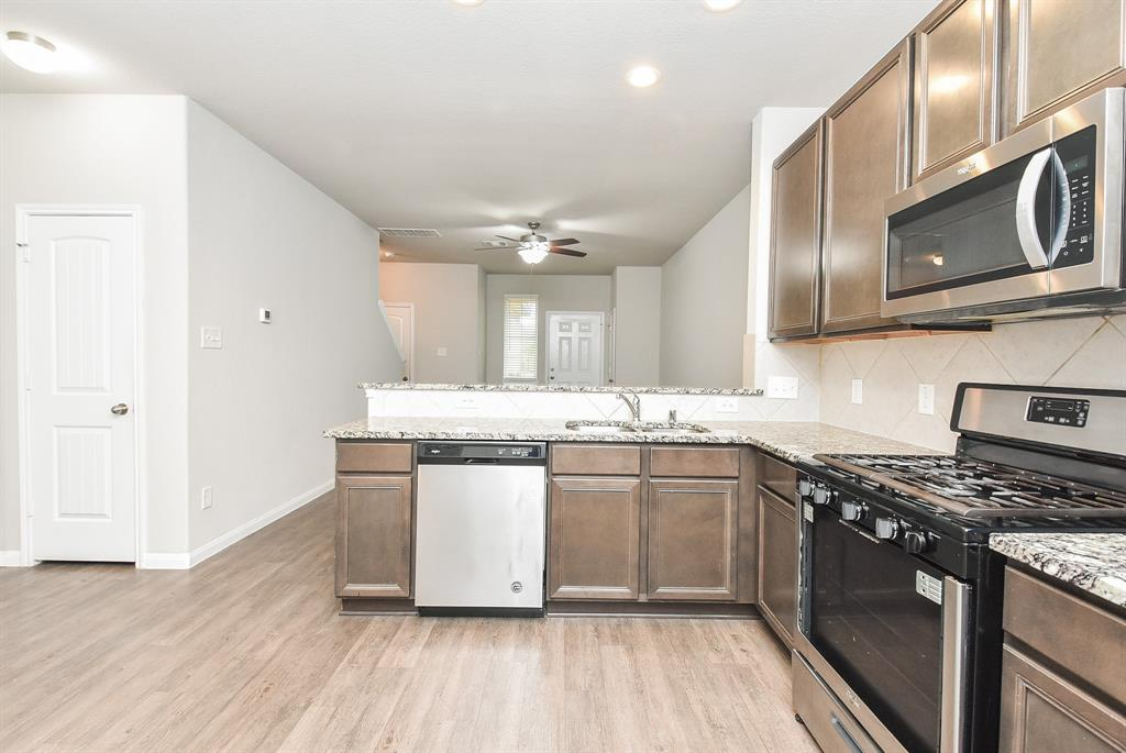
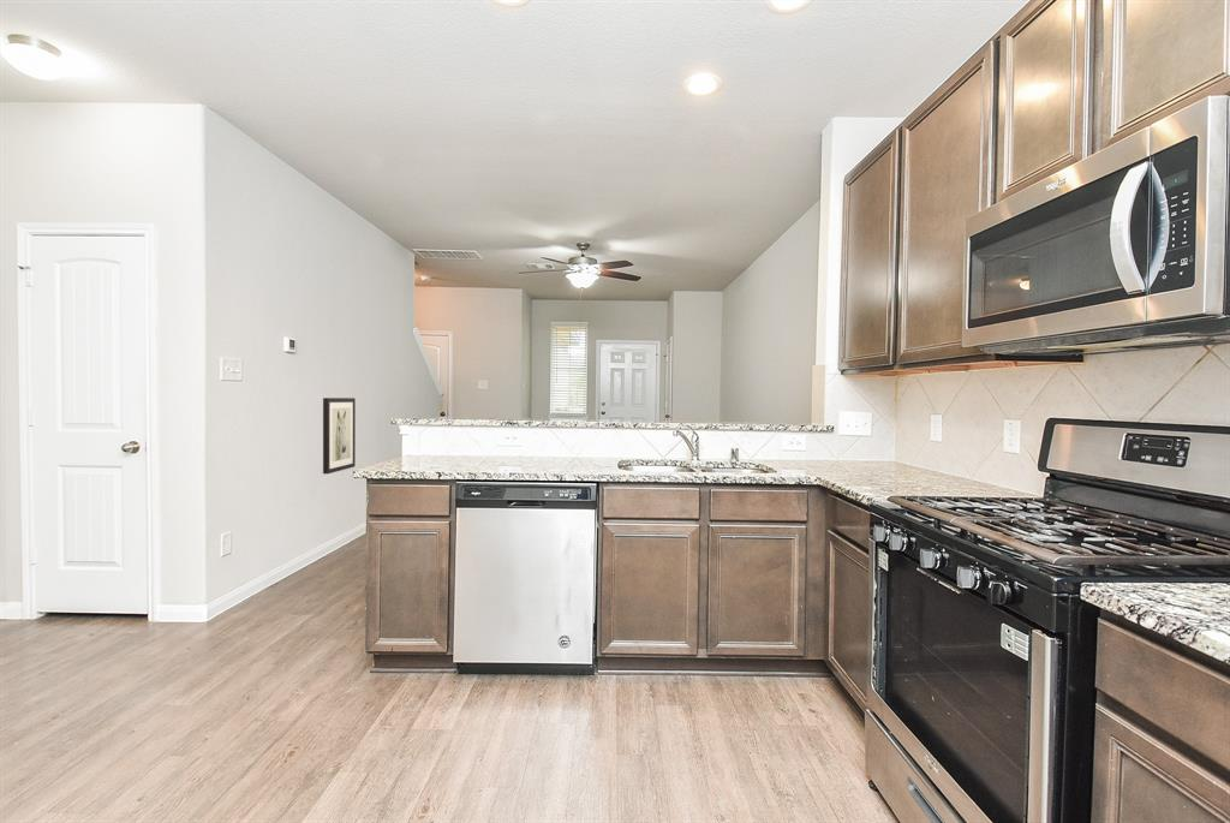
+ wall art (339, 434)
